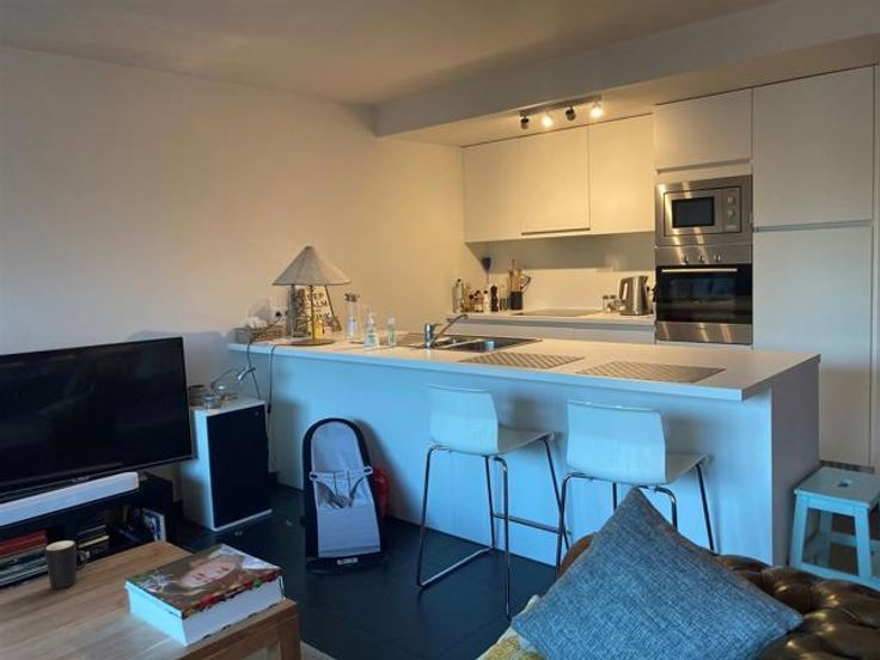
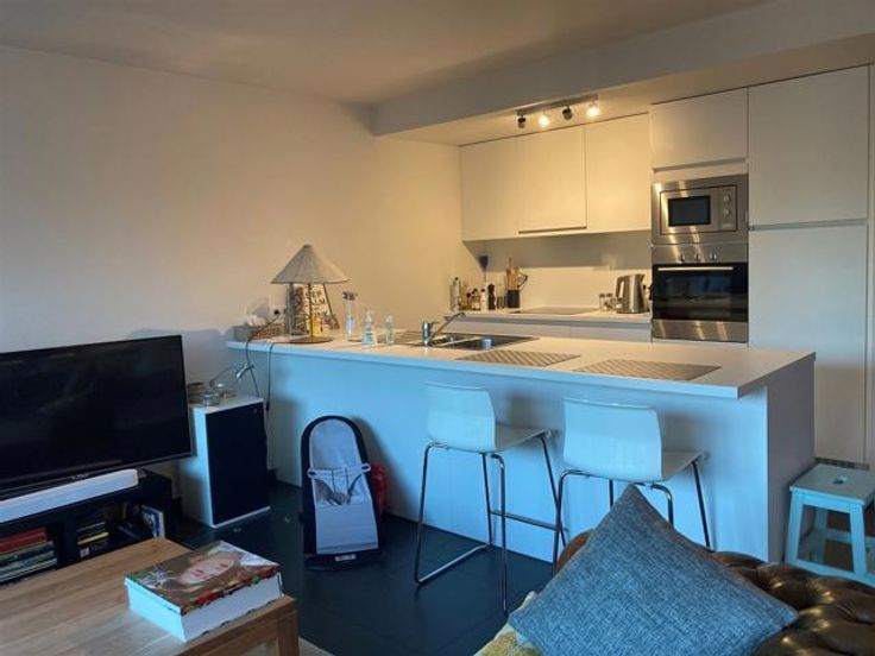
- mug (67, 563)
